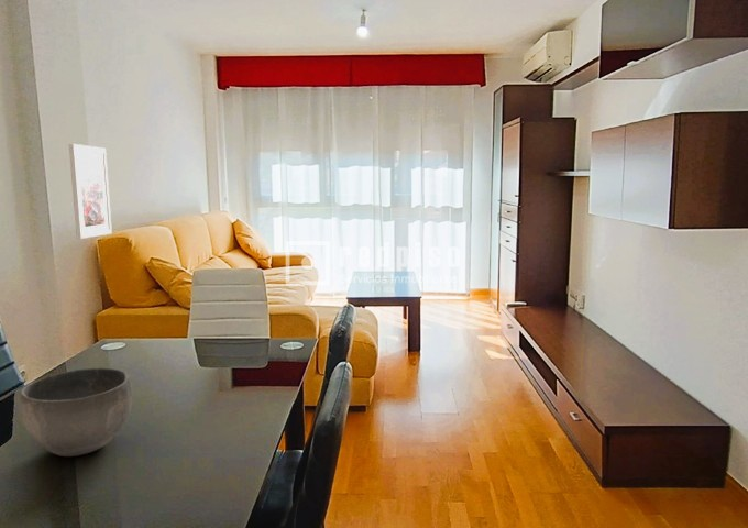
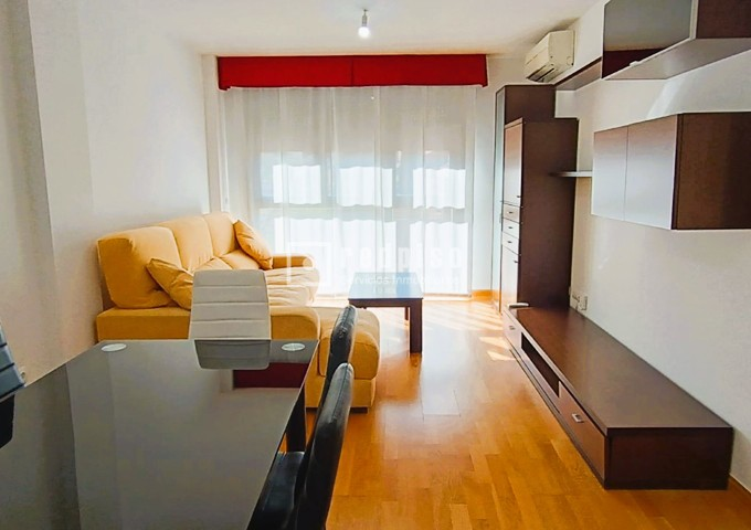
- bowl (79, 414)
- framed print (91, 191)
